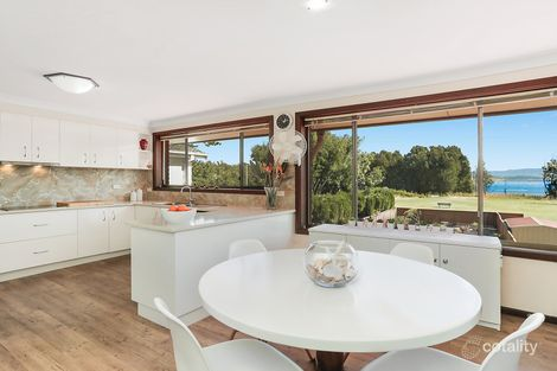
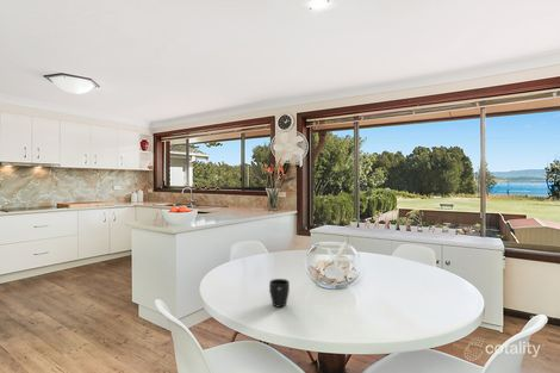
+ mug (279, 294)
